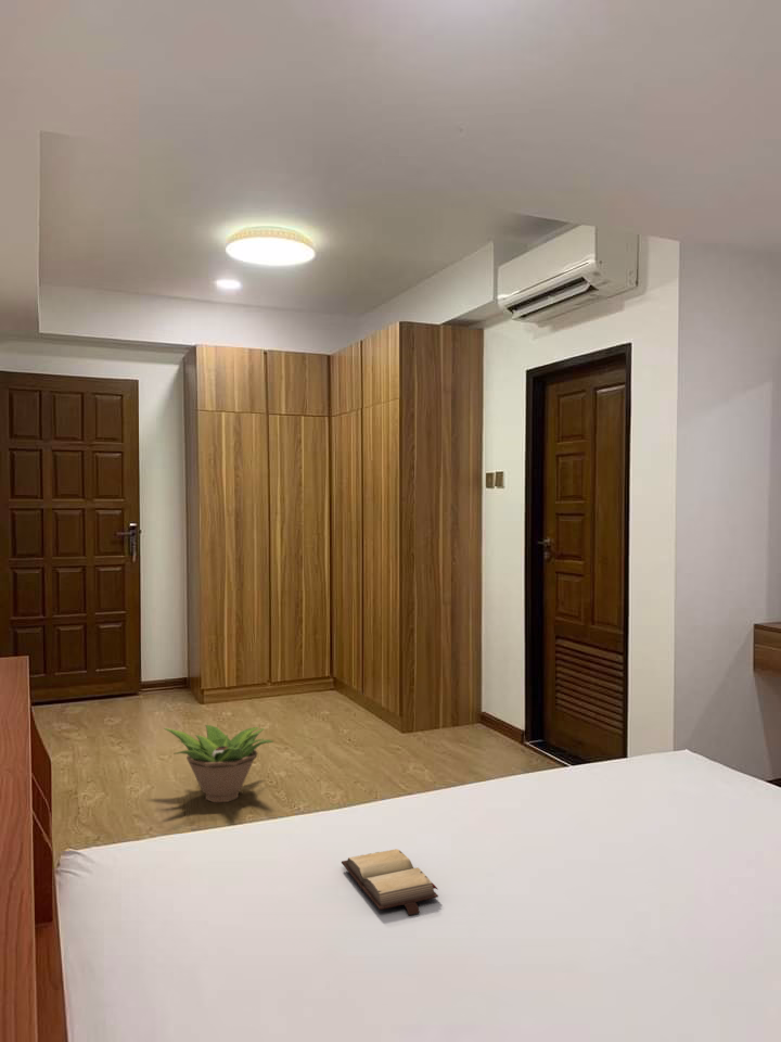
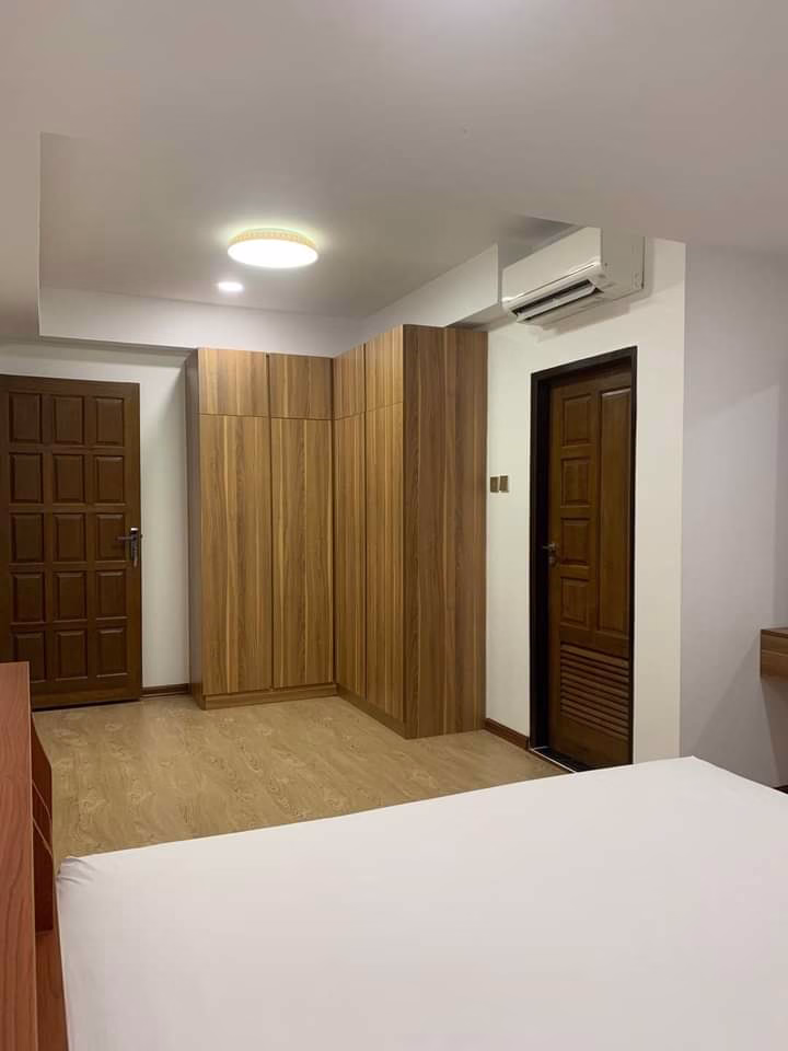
- hardback book (389, 876)
- decorative plant (221, 762)
